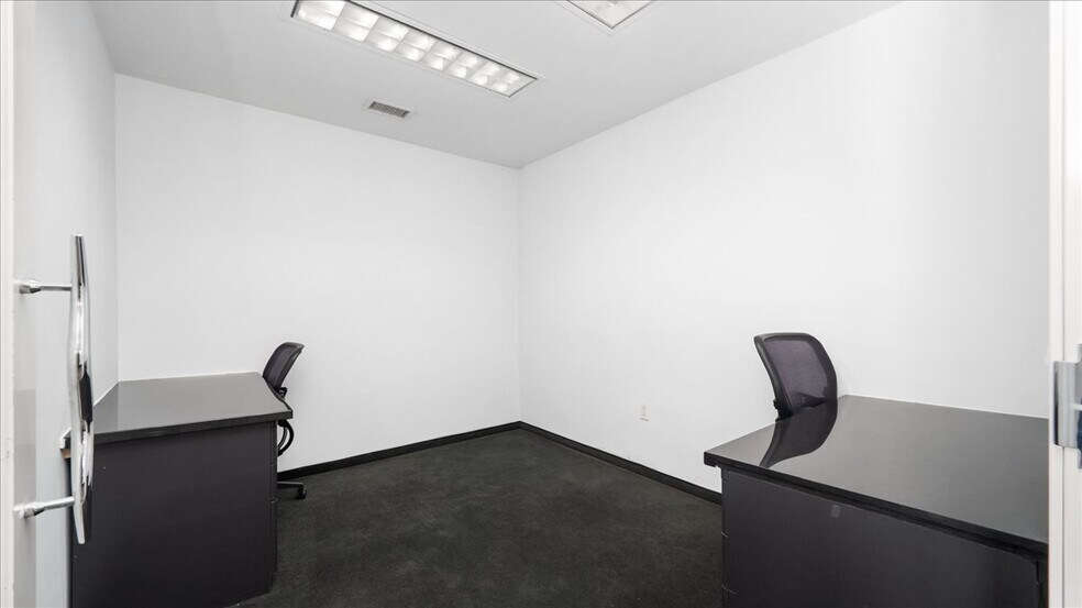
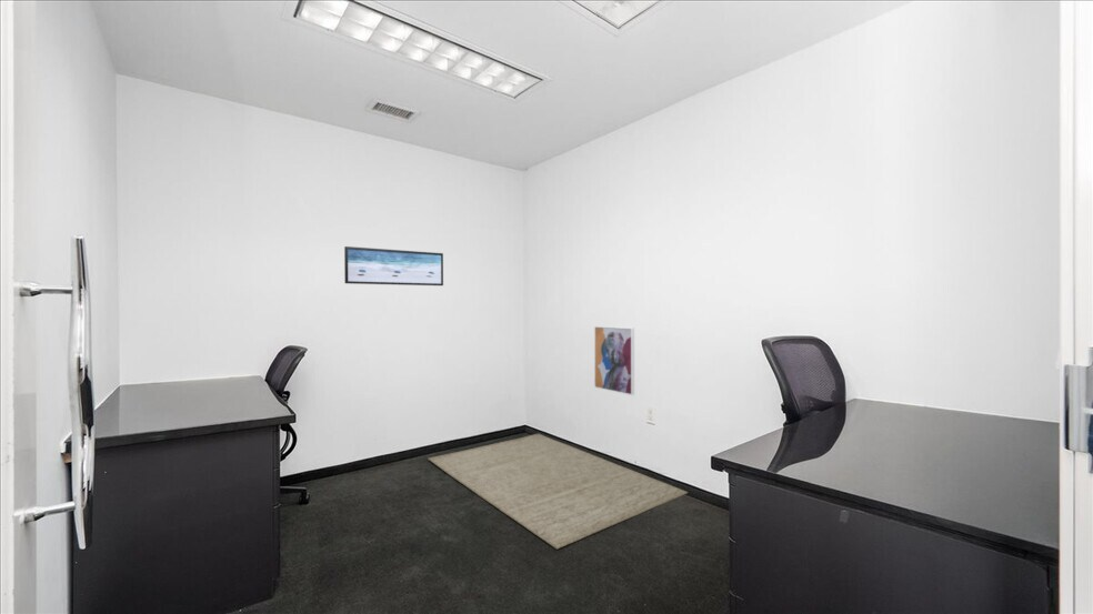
+ rug (544, 473)
+ wall art (397, 266)
+ wall art (613, 359)
